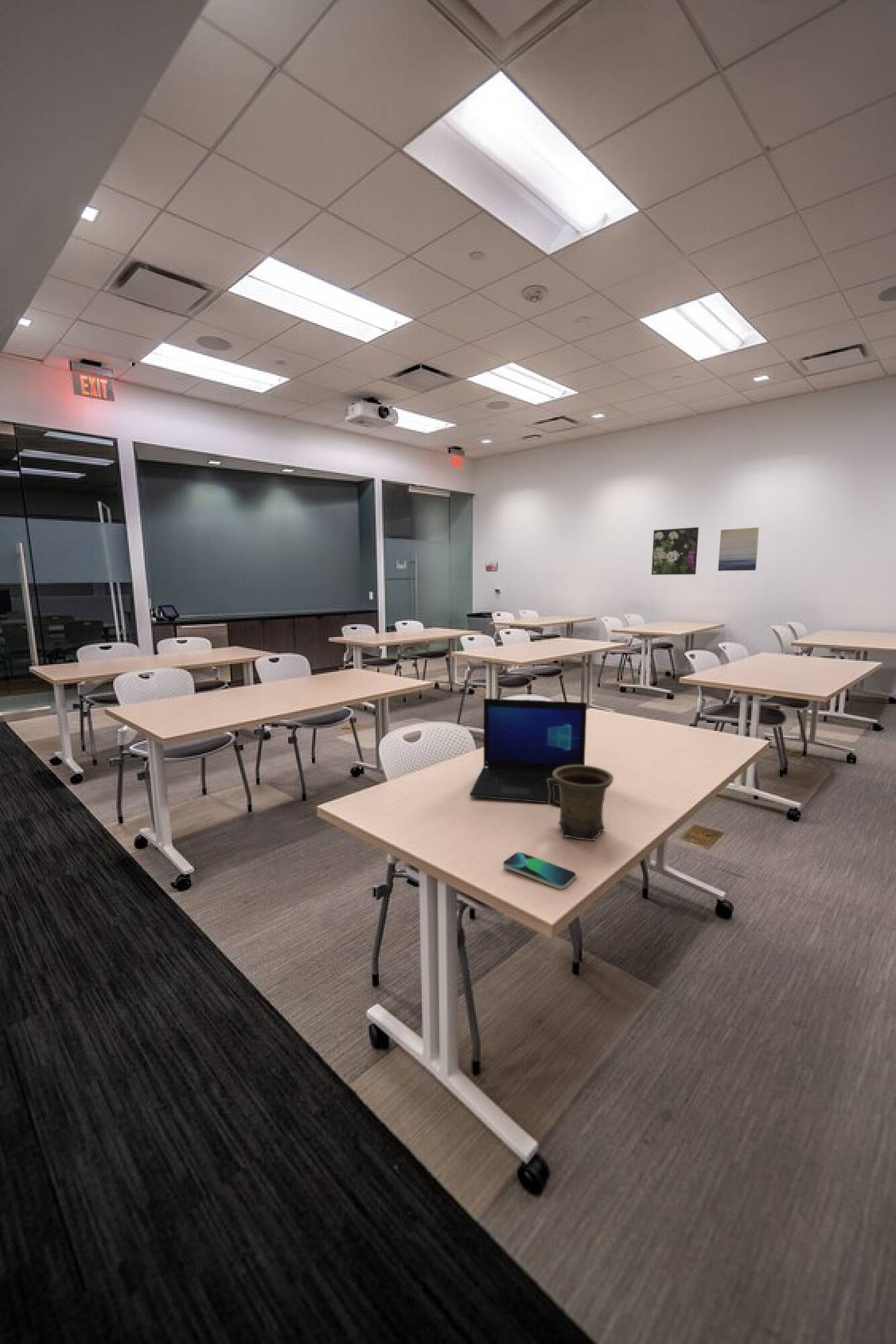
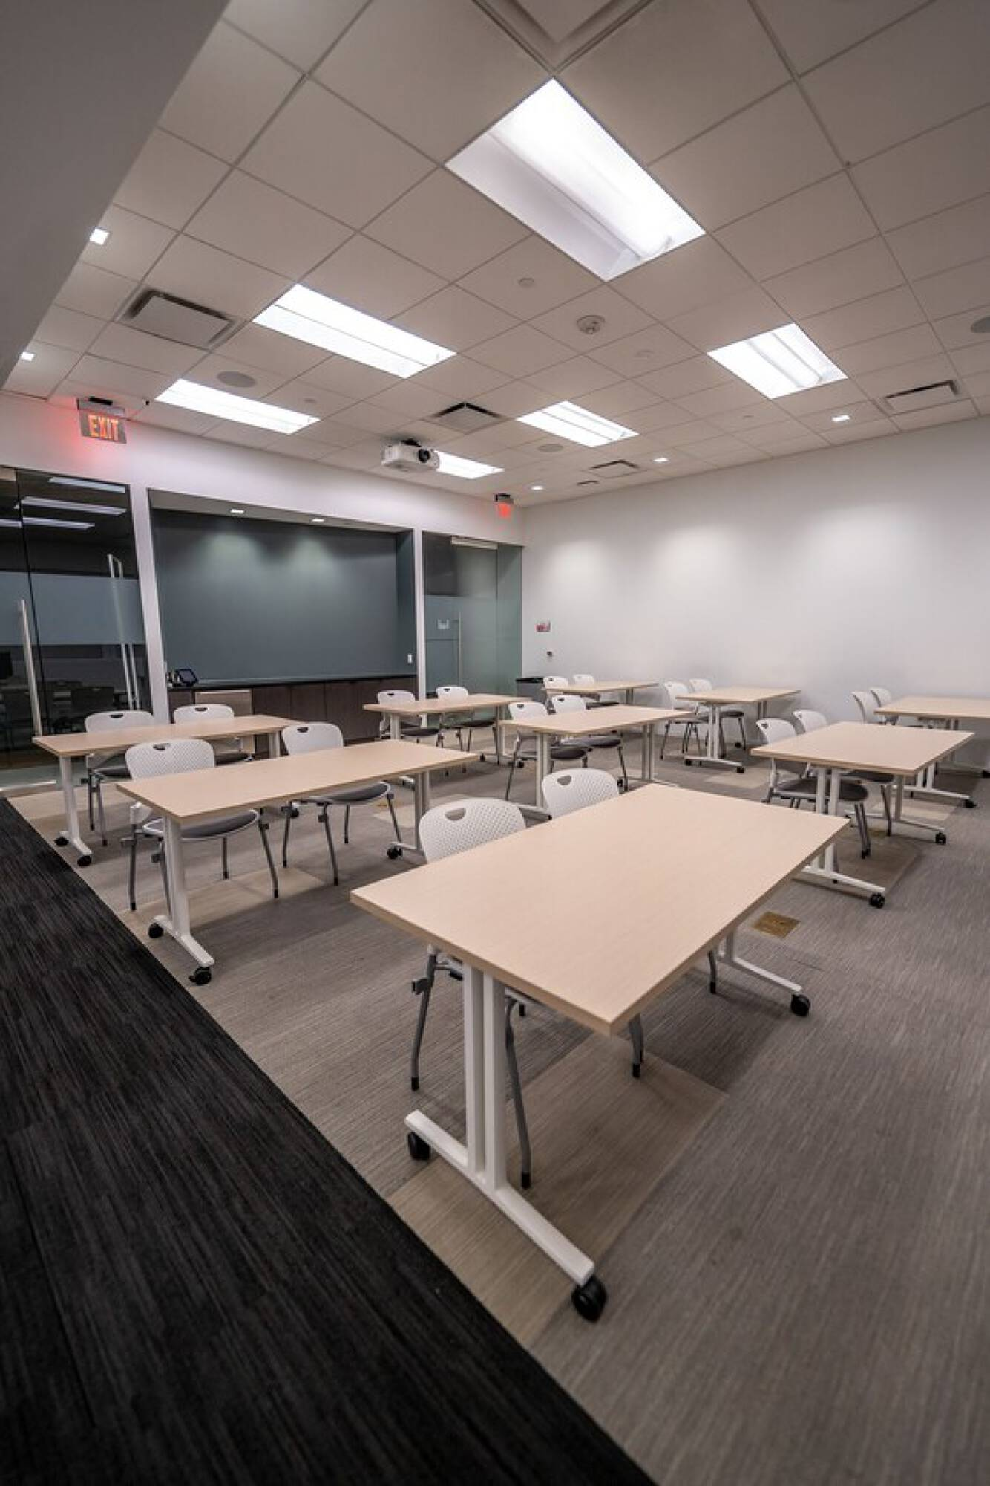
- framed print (674, 552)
- wall art (737, 550)
- laptop (530, 748)
- smartphone (539, 869)
- mug (580, 803)
